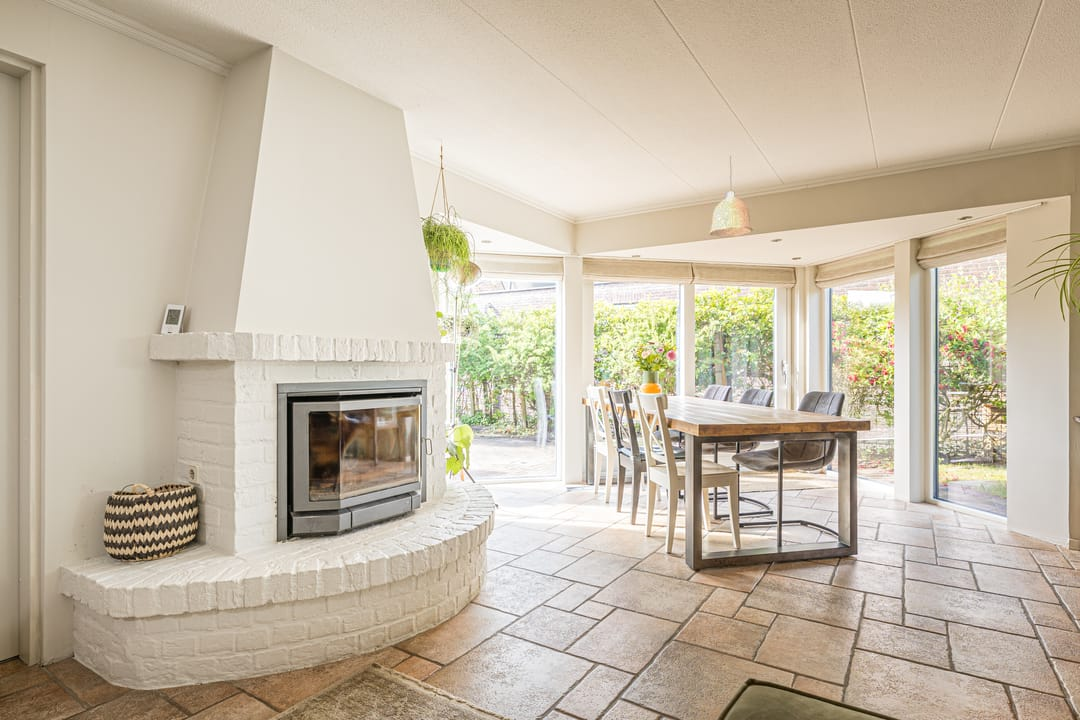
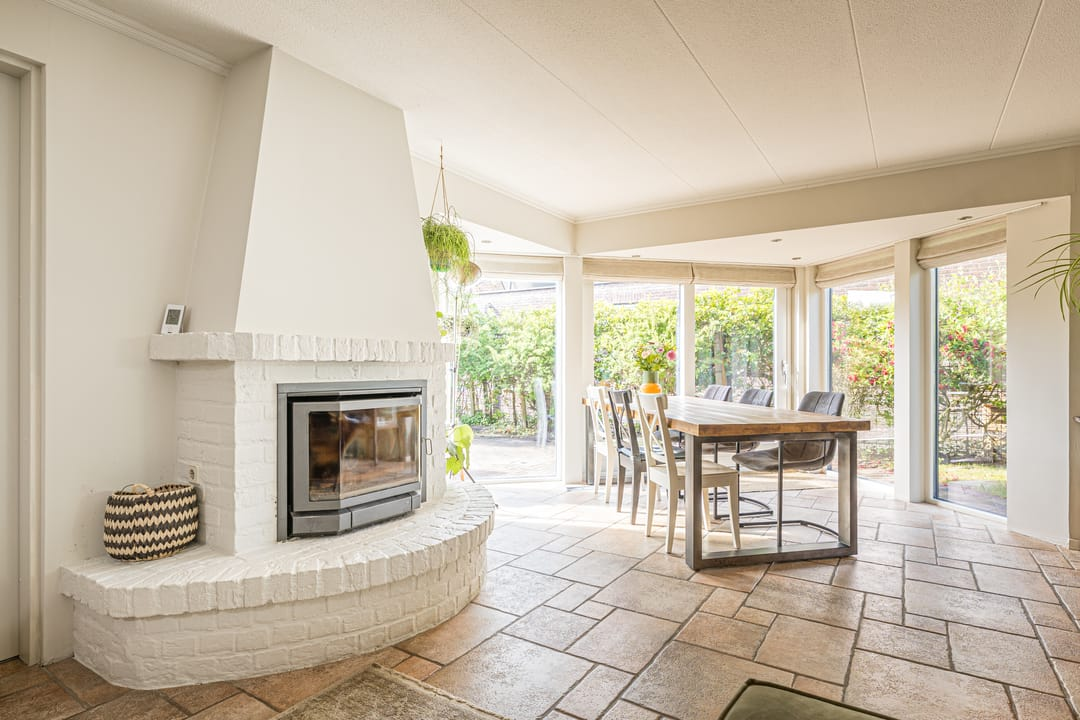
- pendant lamp (730, 194)
